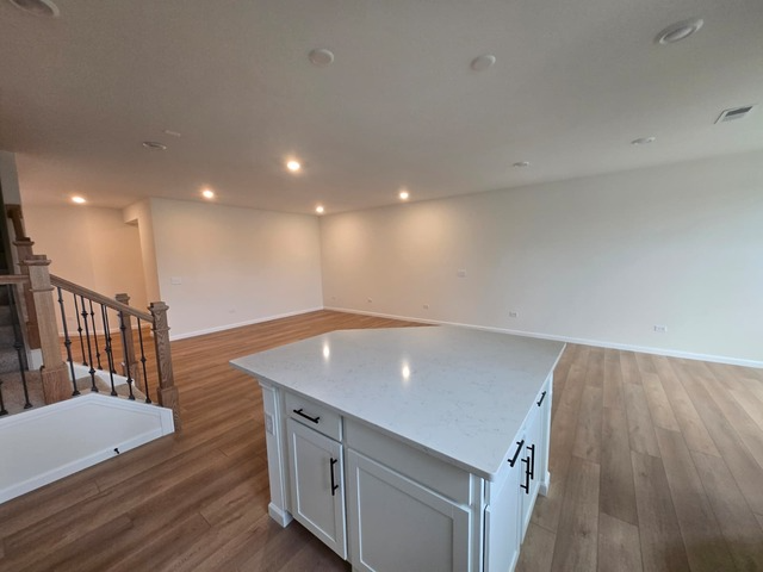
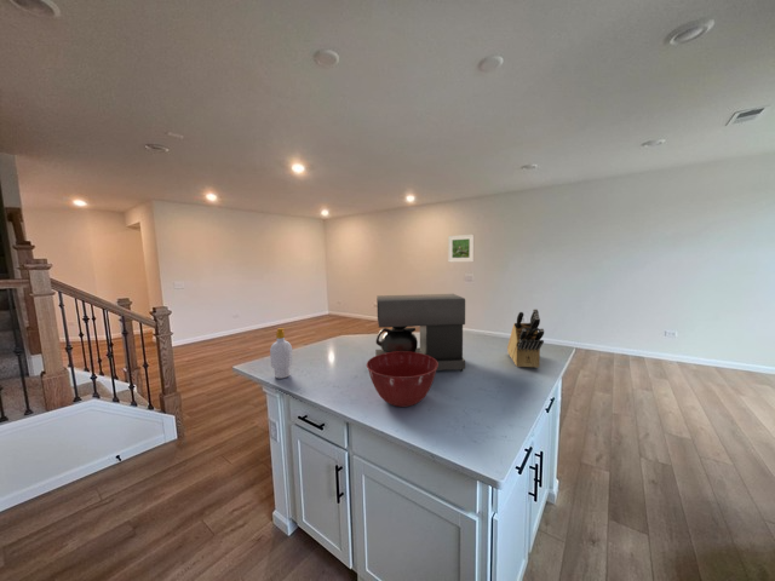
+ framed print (460, 248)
+ soap bottle (281, 352)
+ coffee maker (420, 330)
+ mixing bowl (402, 380)
+ knife block (524, 334)
